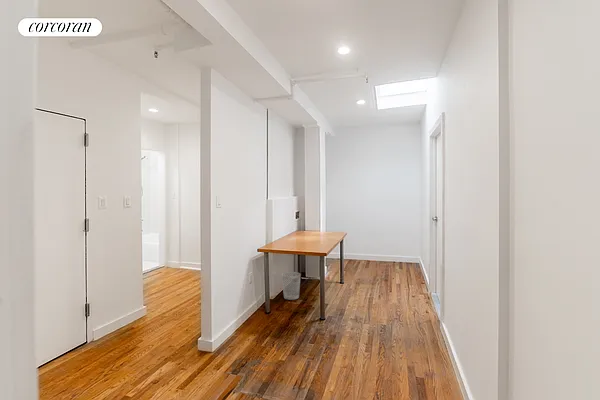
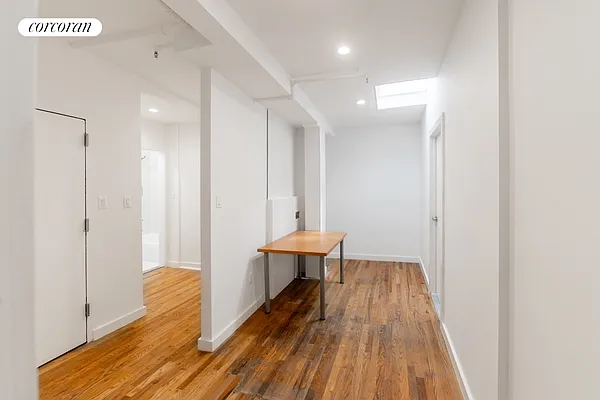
- wastebasket (291, 285)
